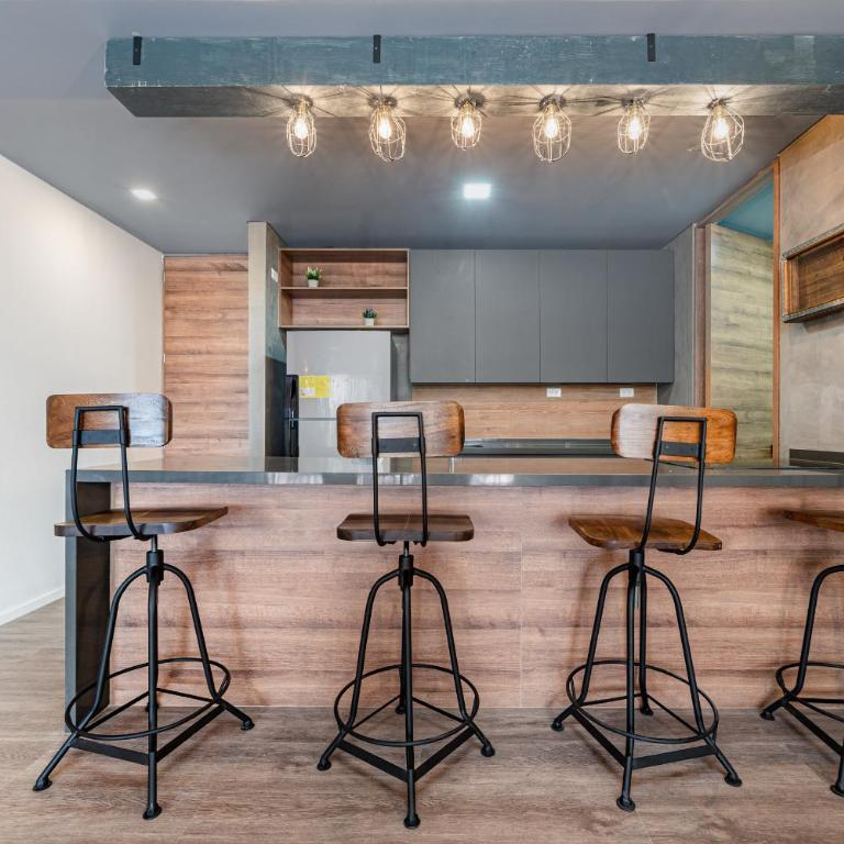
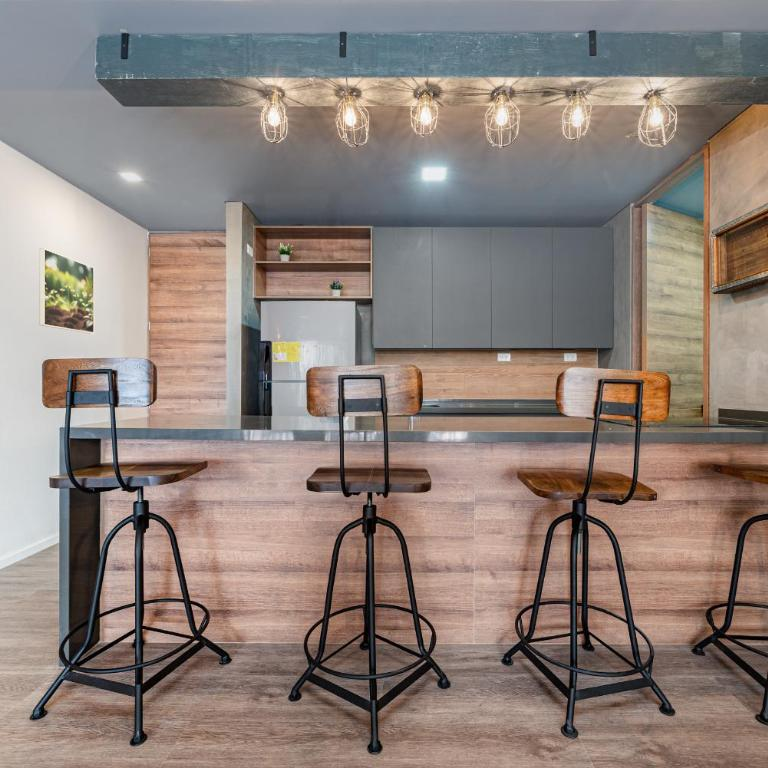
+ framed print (68, 294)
